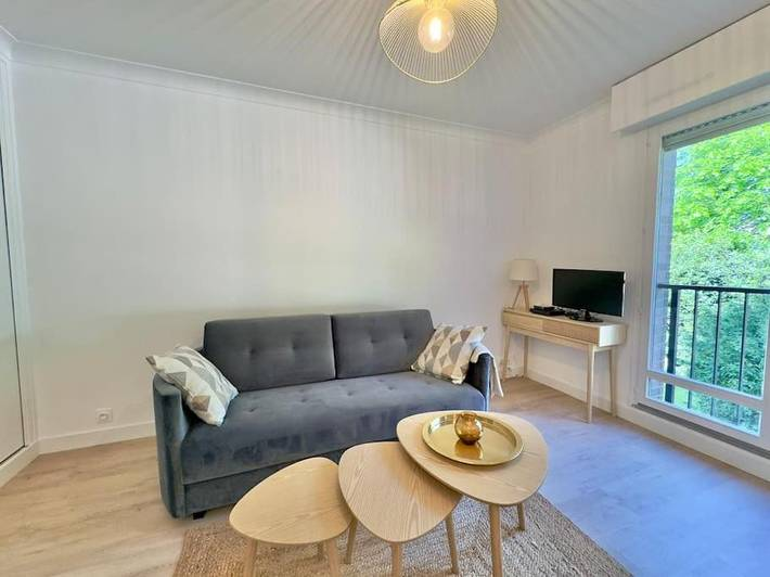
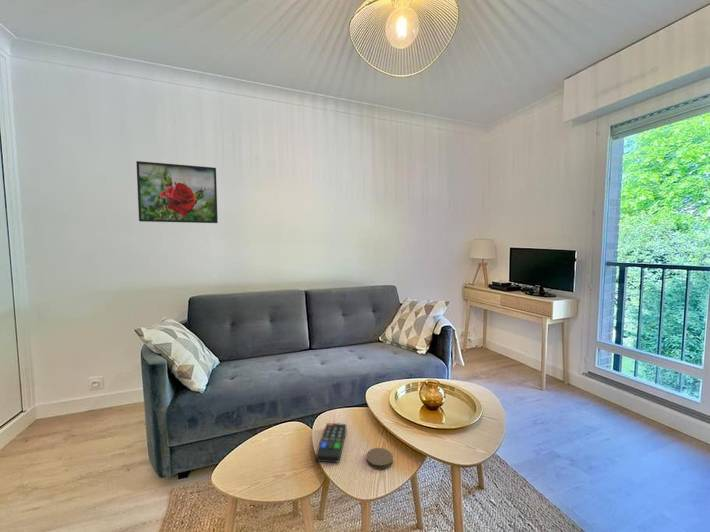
+ coaster (379, 457)
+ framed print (179, 193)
+ remote control (332, 440)
